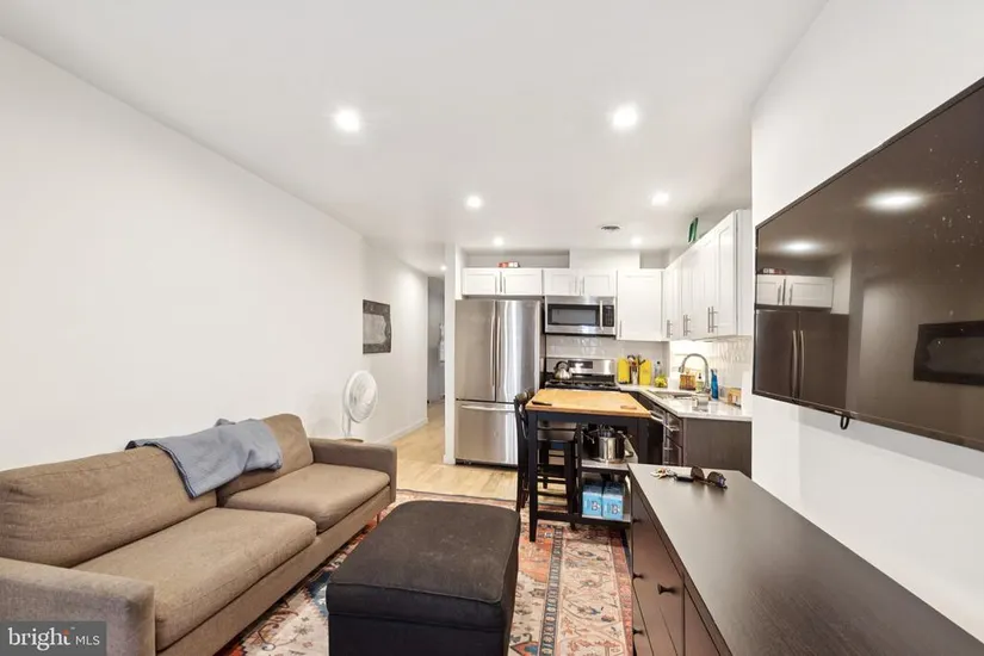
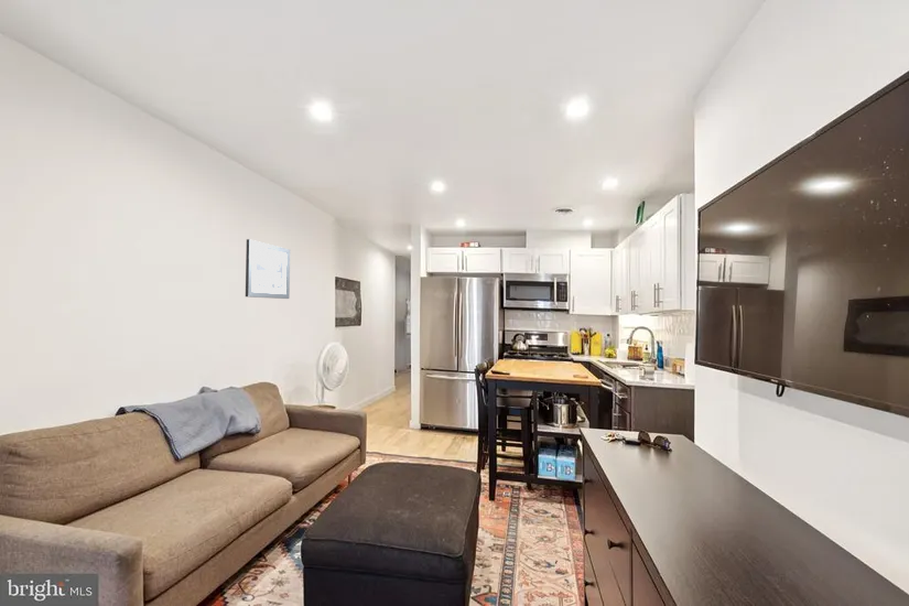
+ wall art (269, 271)
